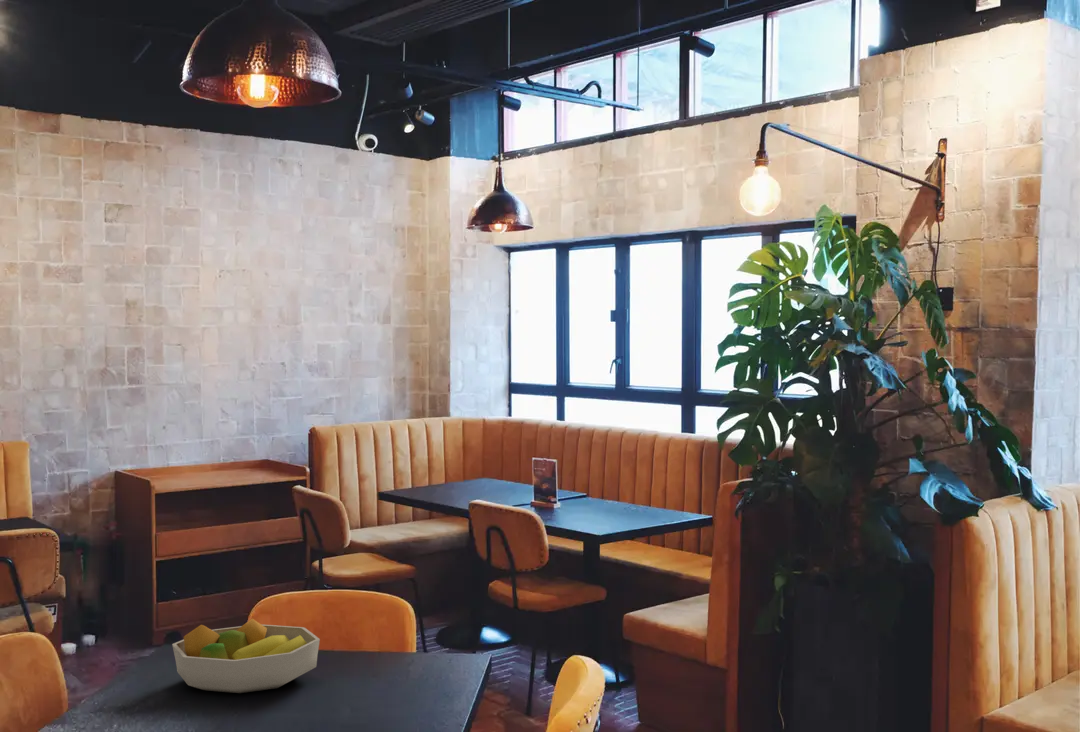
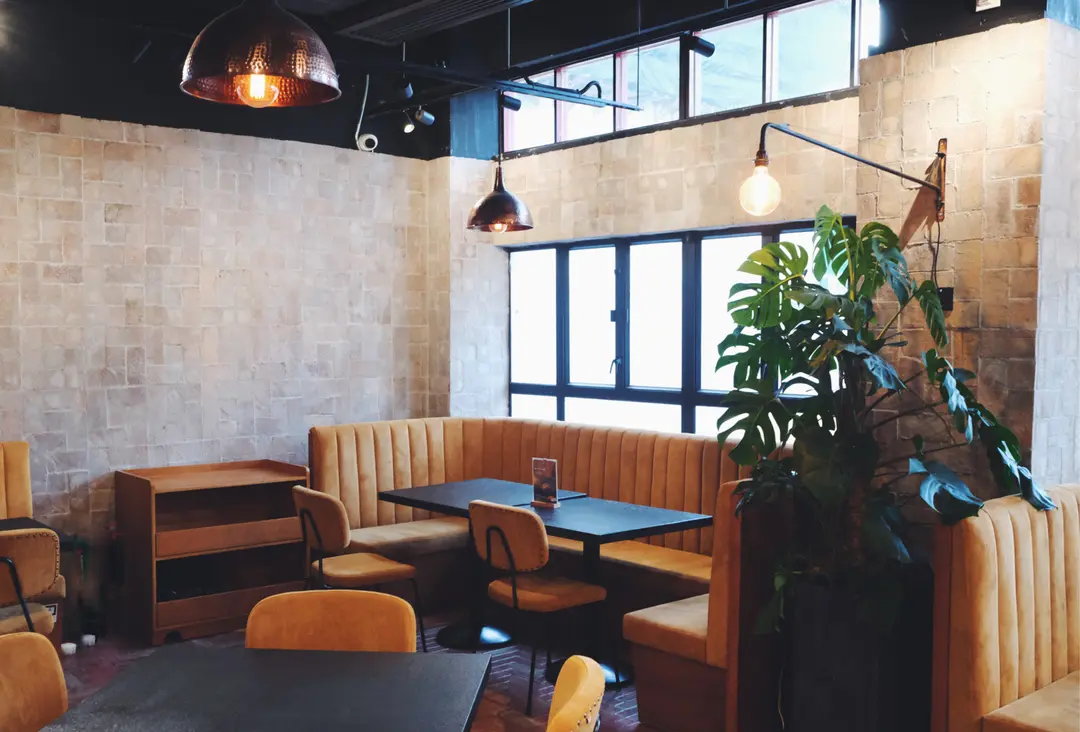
- fruit bowl (246, 651)
